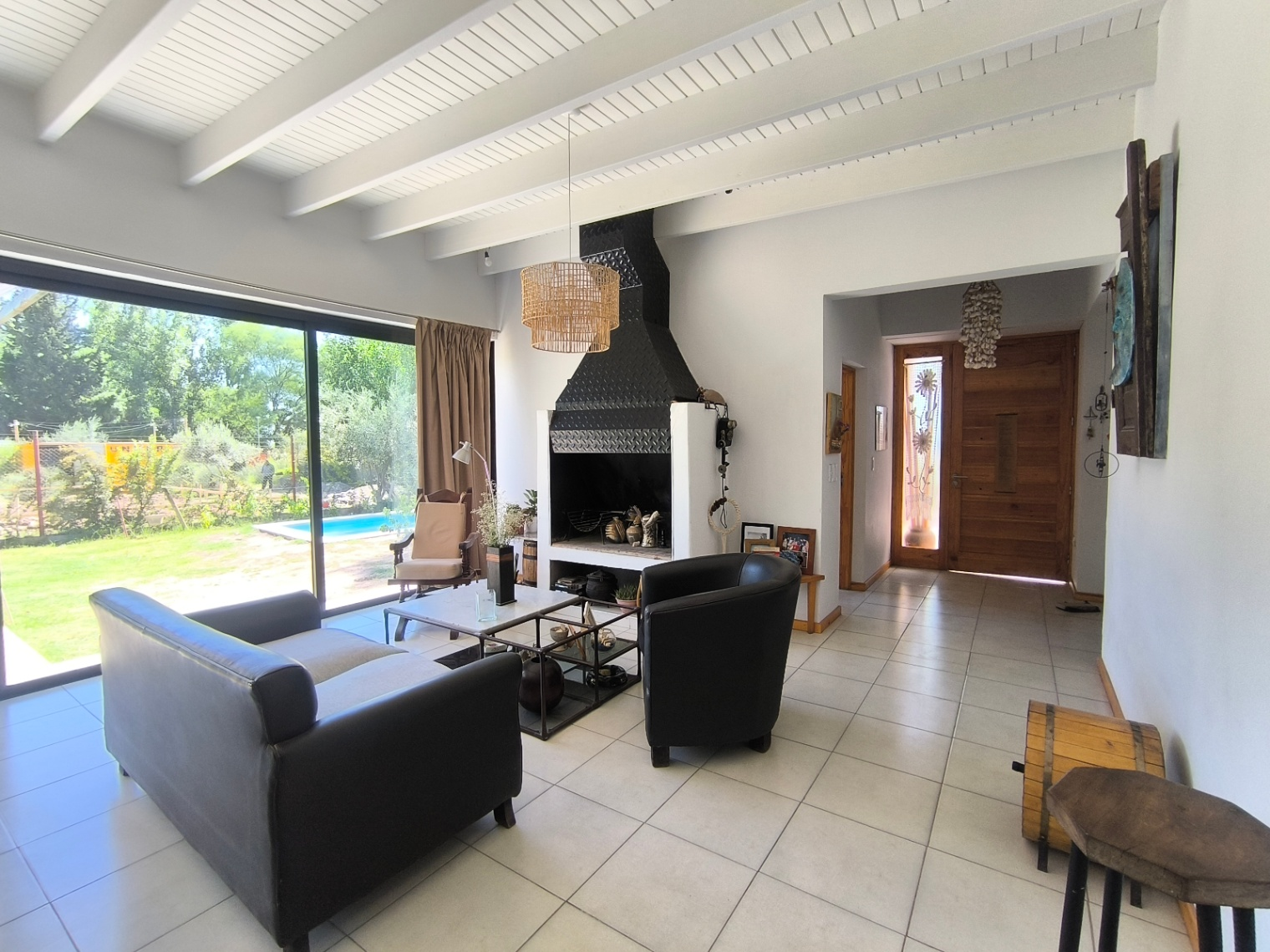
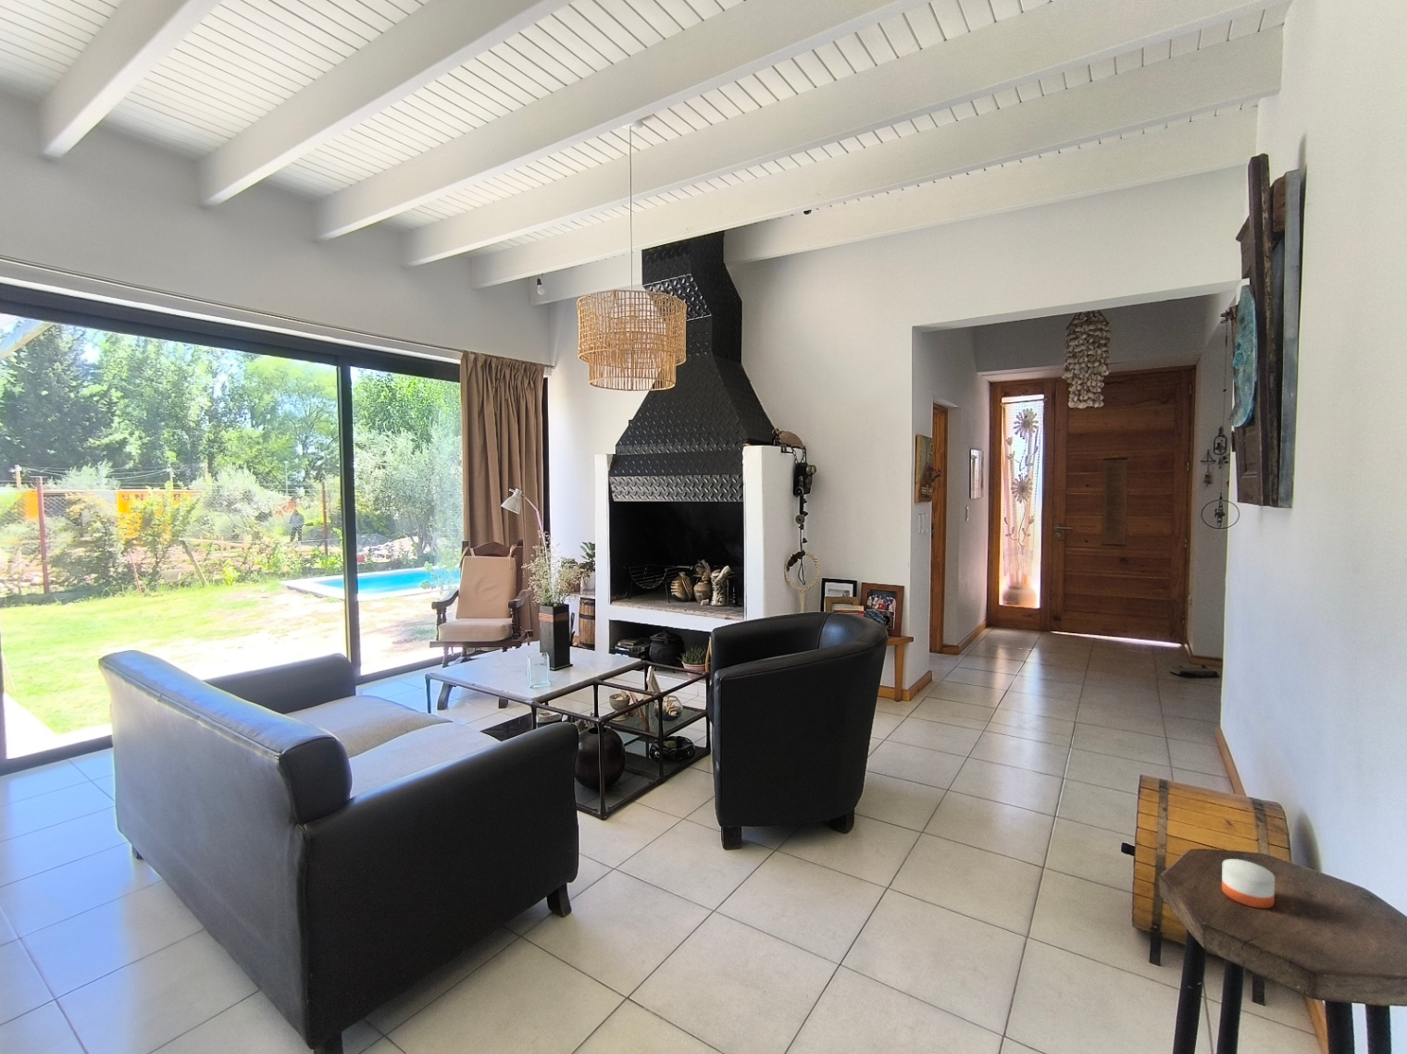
+ candle (1247, 868)
